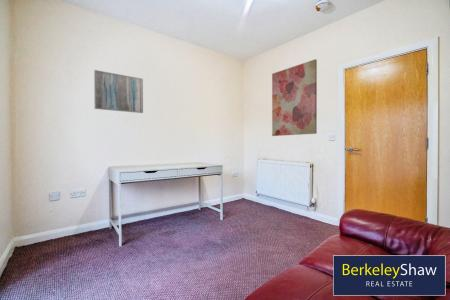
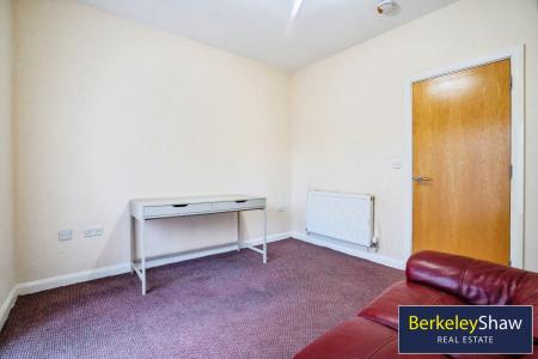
- wall art (119, 92)
- wall art (292, 101)
